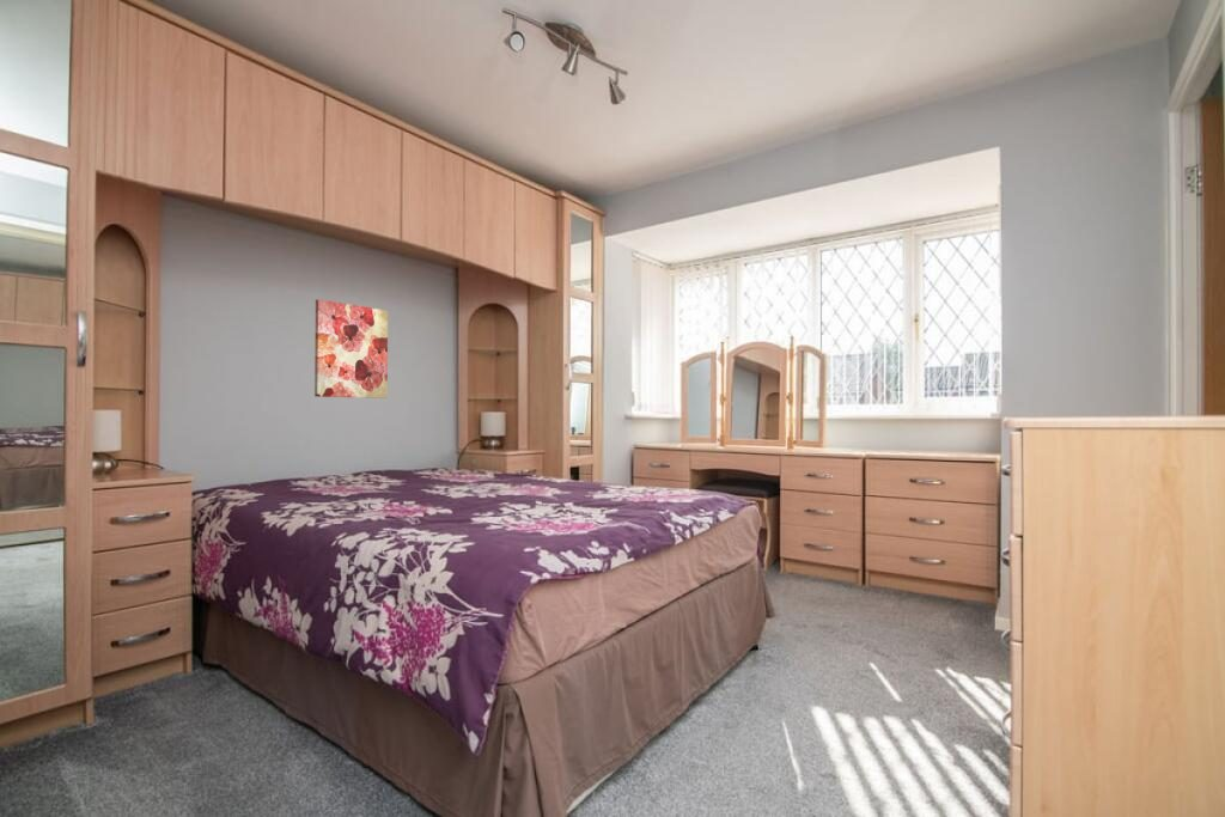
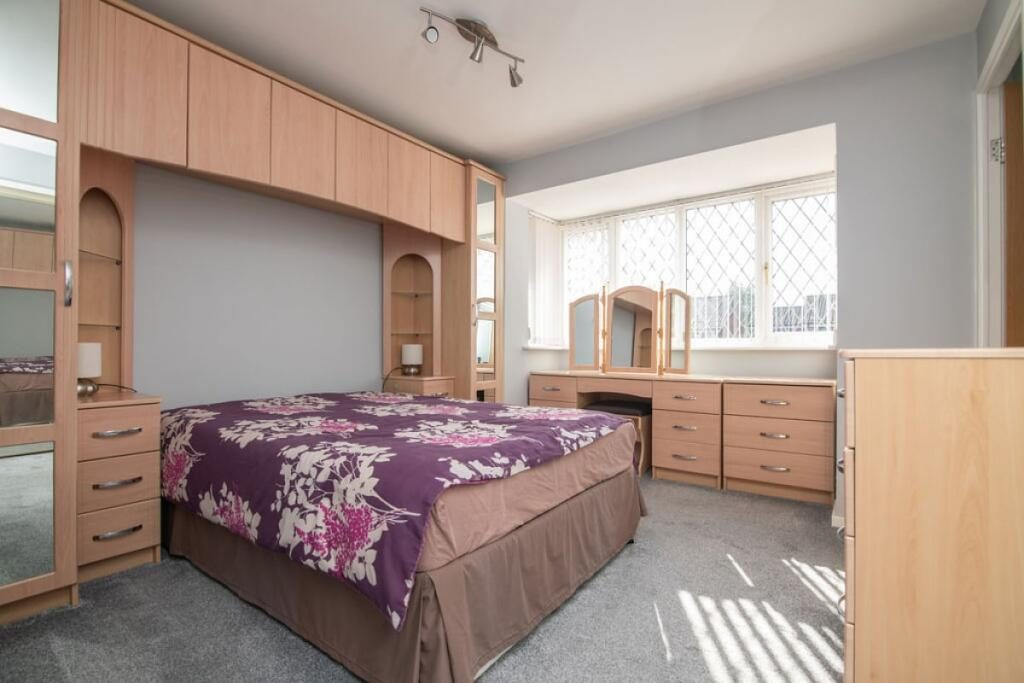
- wall art (353, 350)
